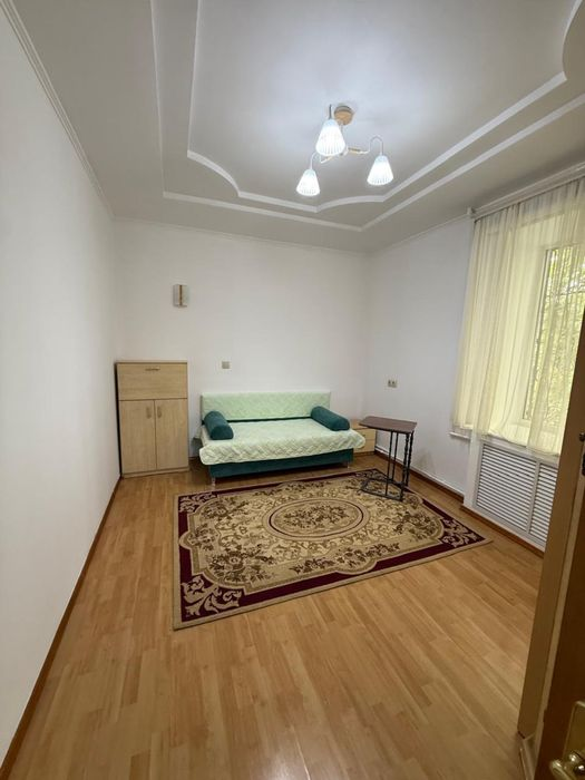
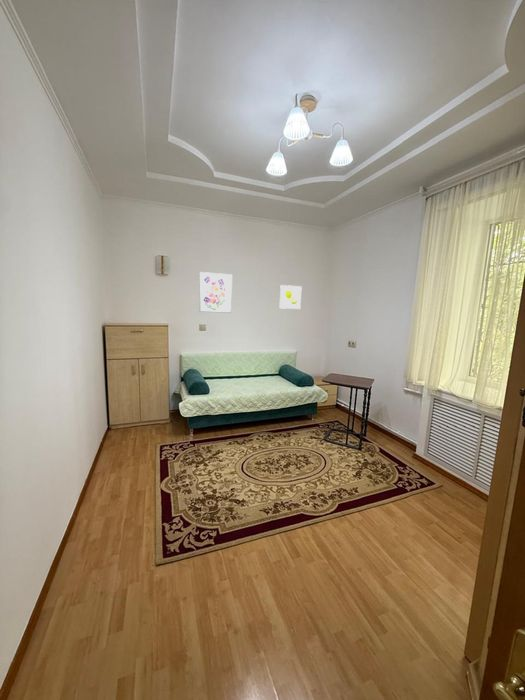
+ wall art (215, 293)
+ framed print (290, 297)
